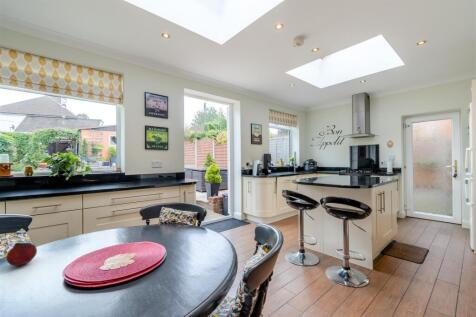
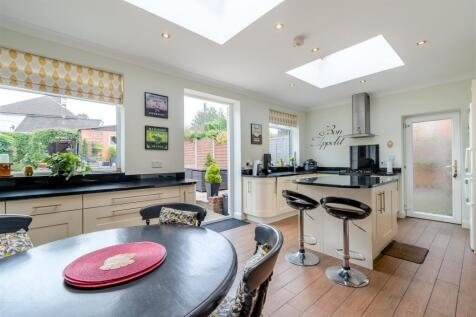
- fruit (22, 252)
